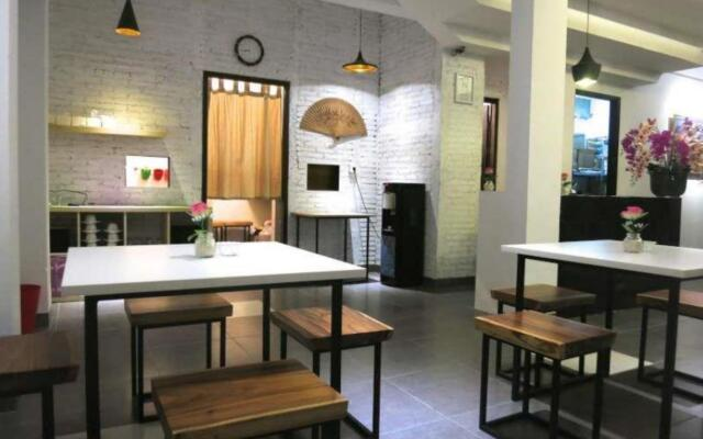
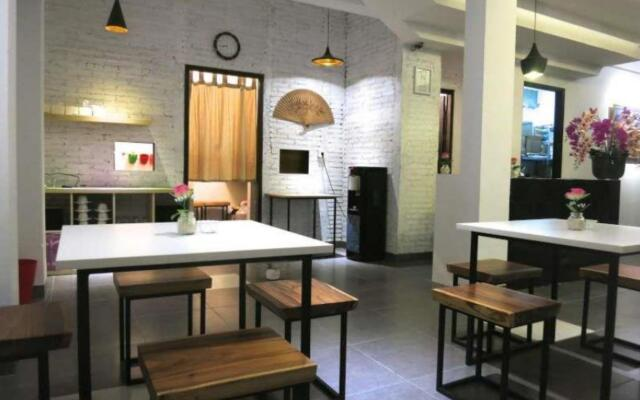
+ potted plant (273, 262)
